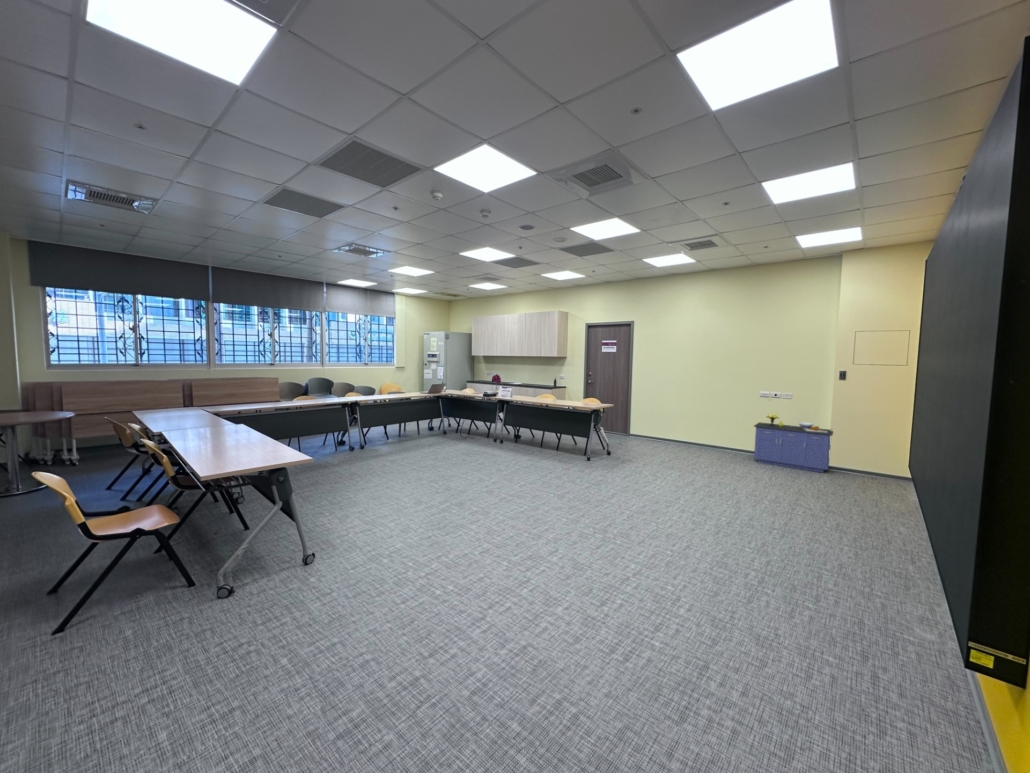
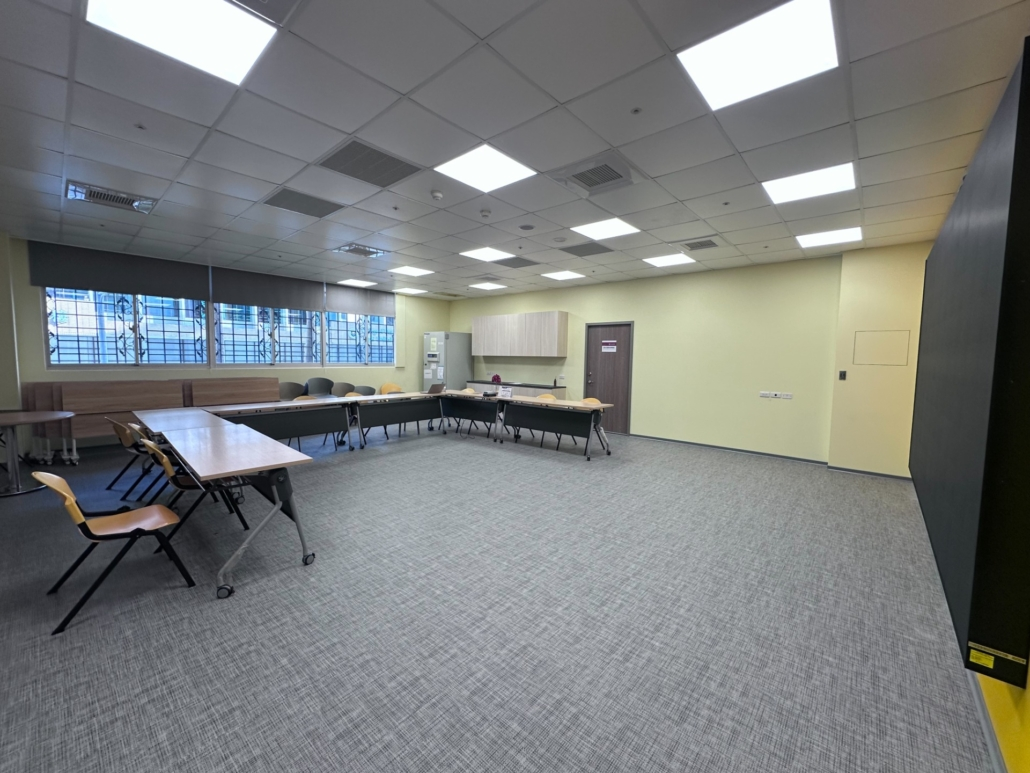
- storage cabinet (792, 440)
